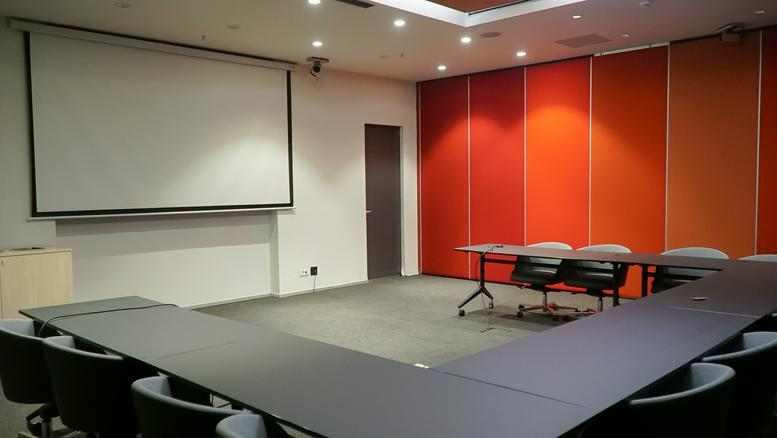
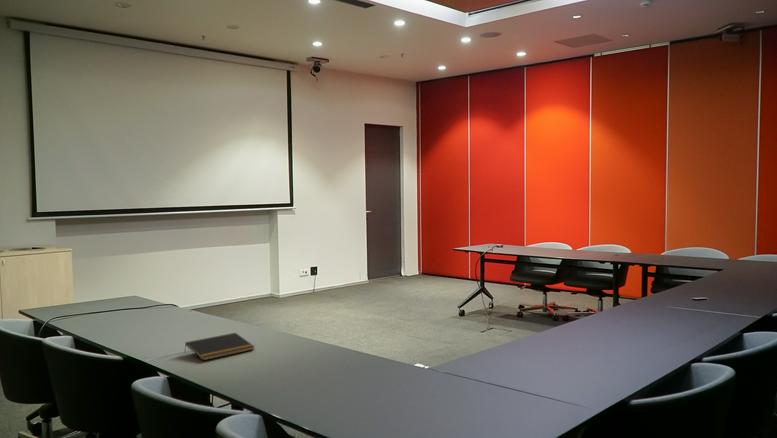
+ notepad (220, 345)
